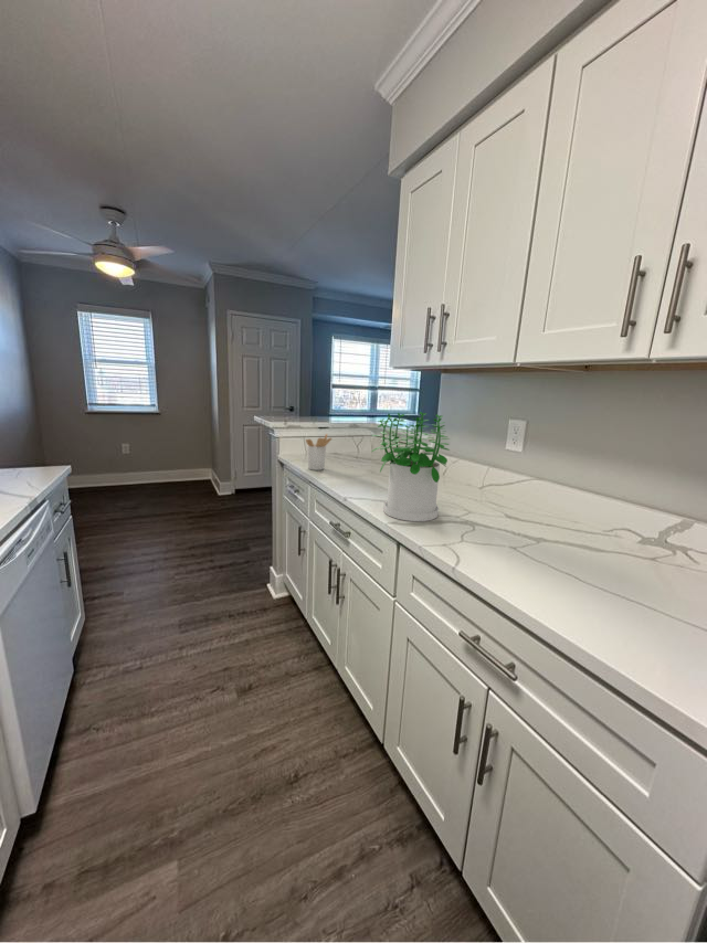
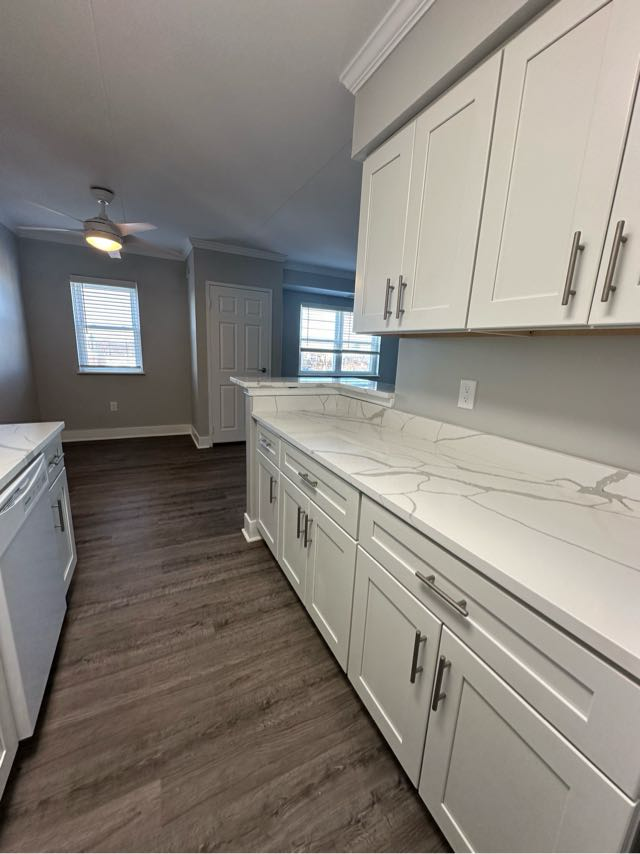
- potted plant (411, 464)
- utensil holder (318, 452)
